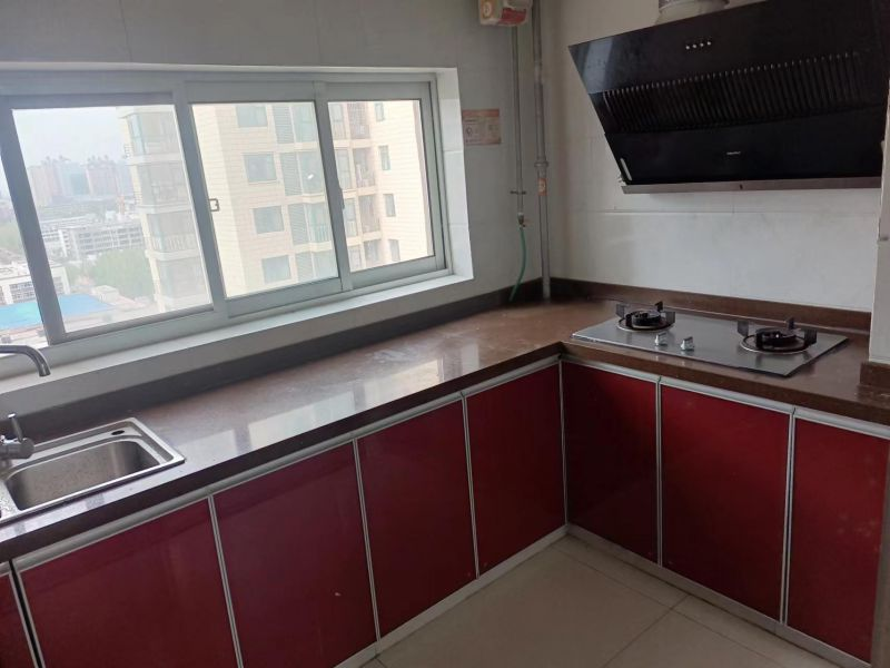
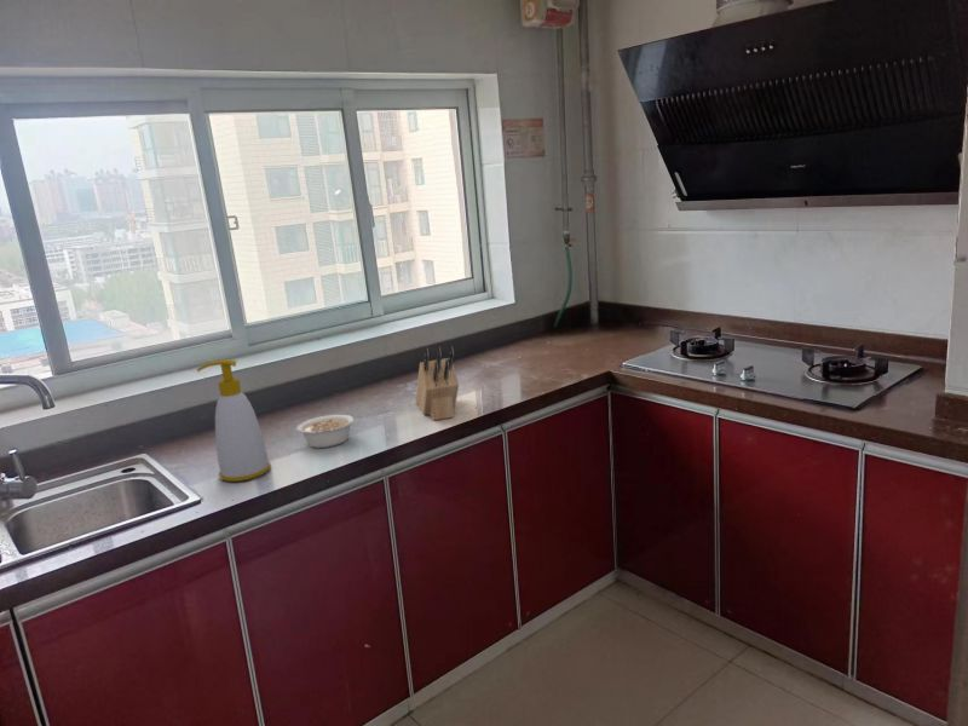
+ legume (328, 430)
+ soap bottle (234, 417)
+ knife block (436, 376)
